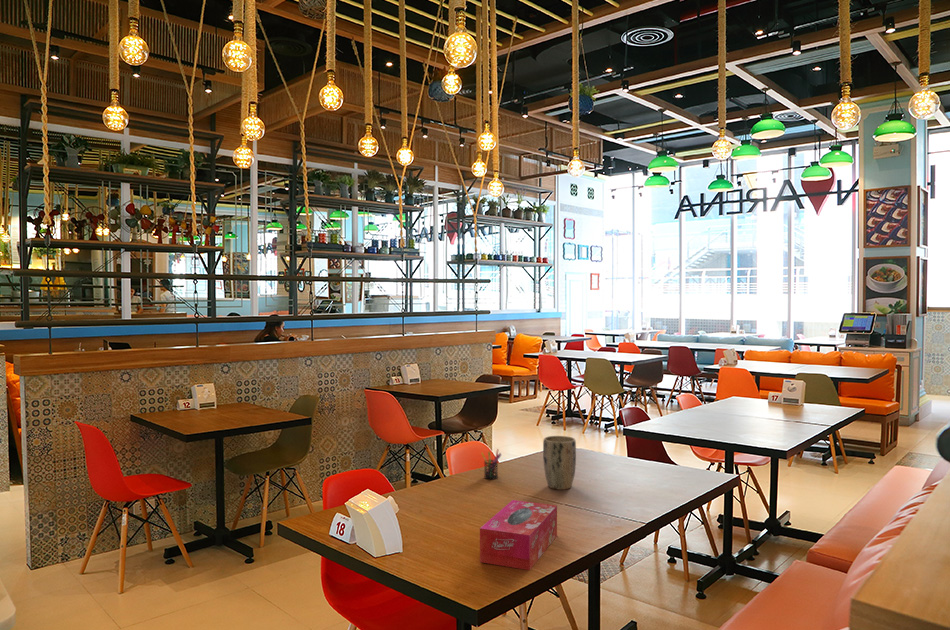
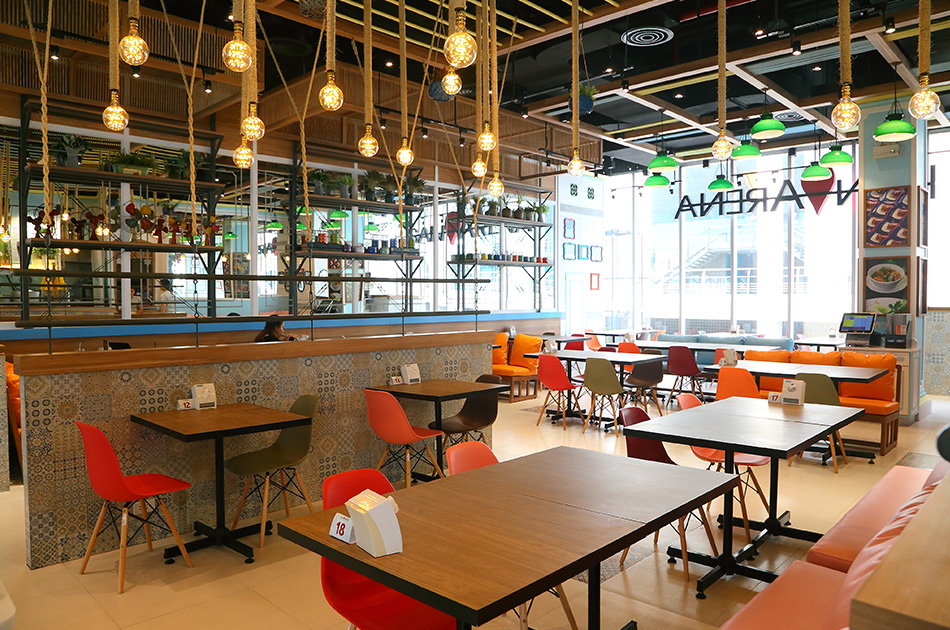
- pen holder (491, 463)
- tissue box (520, 532)
- plant pot (559, 462)
